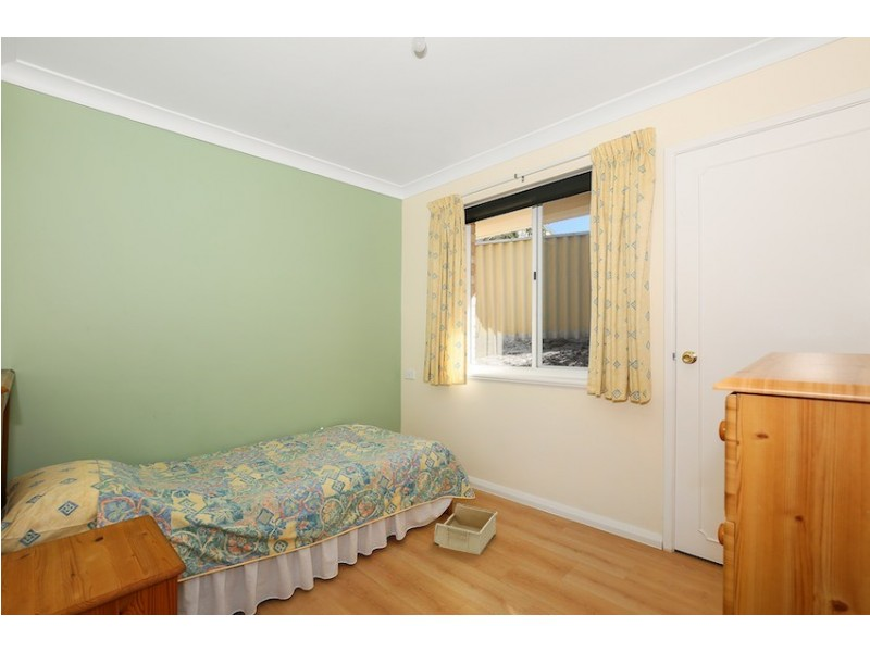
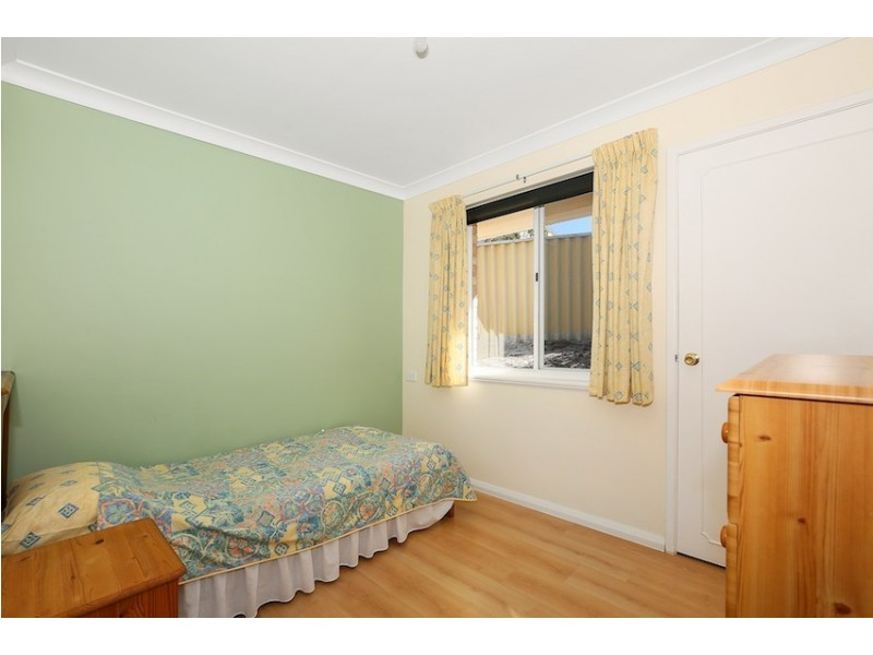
- storage bin (465, 527)
